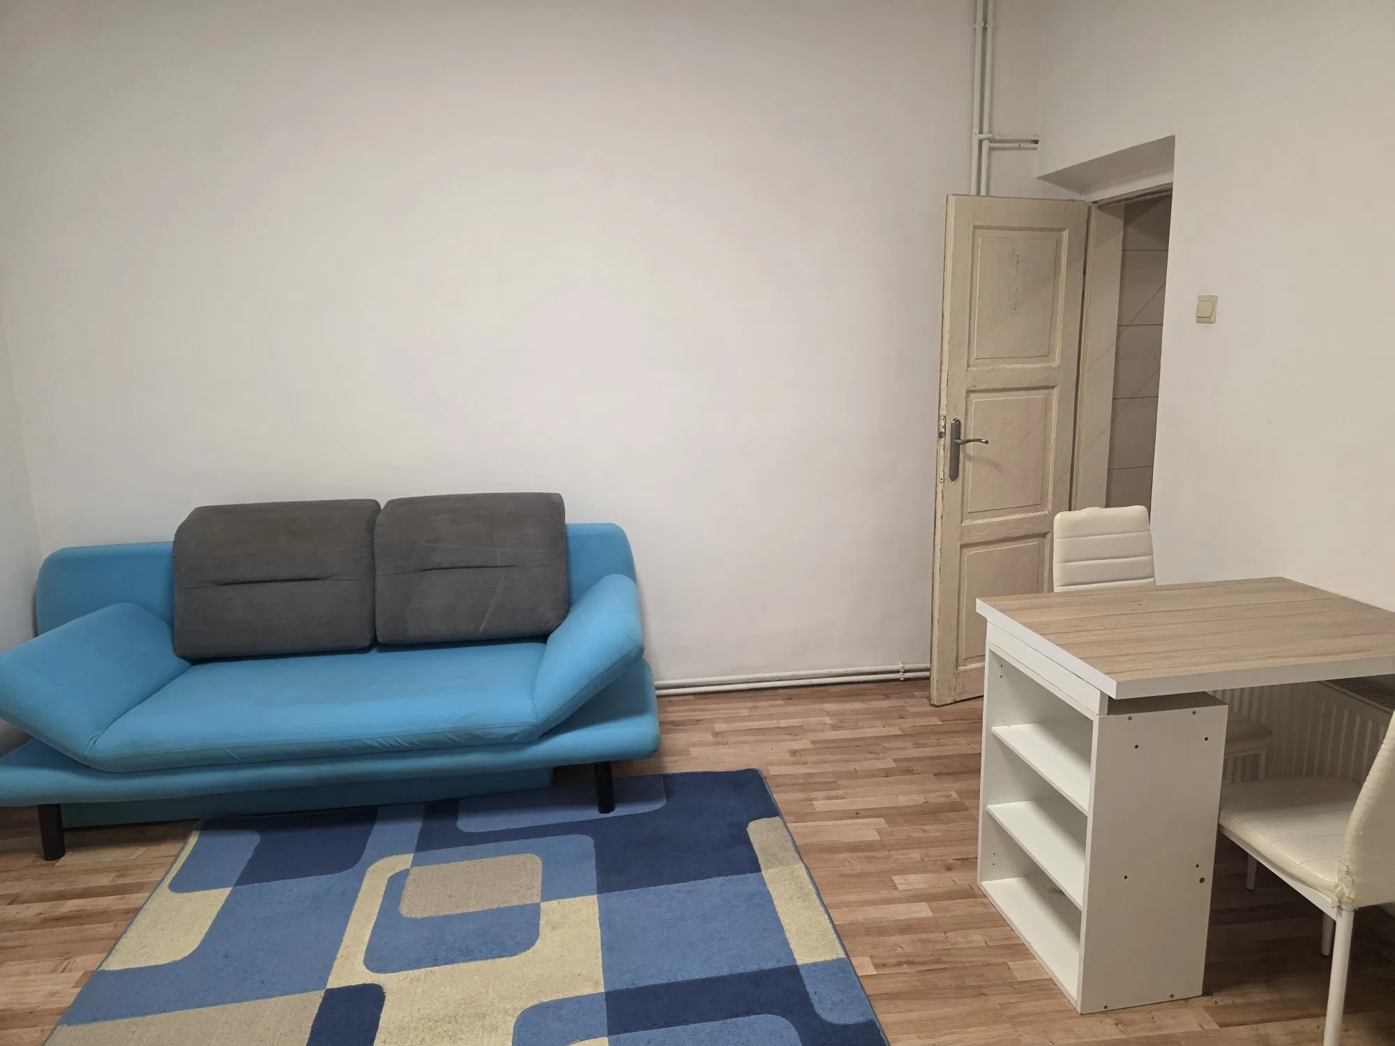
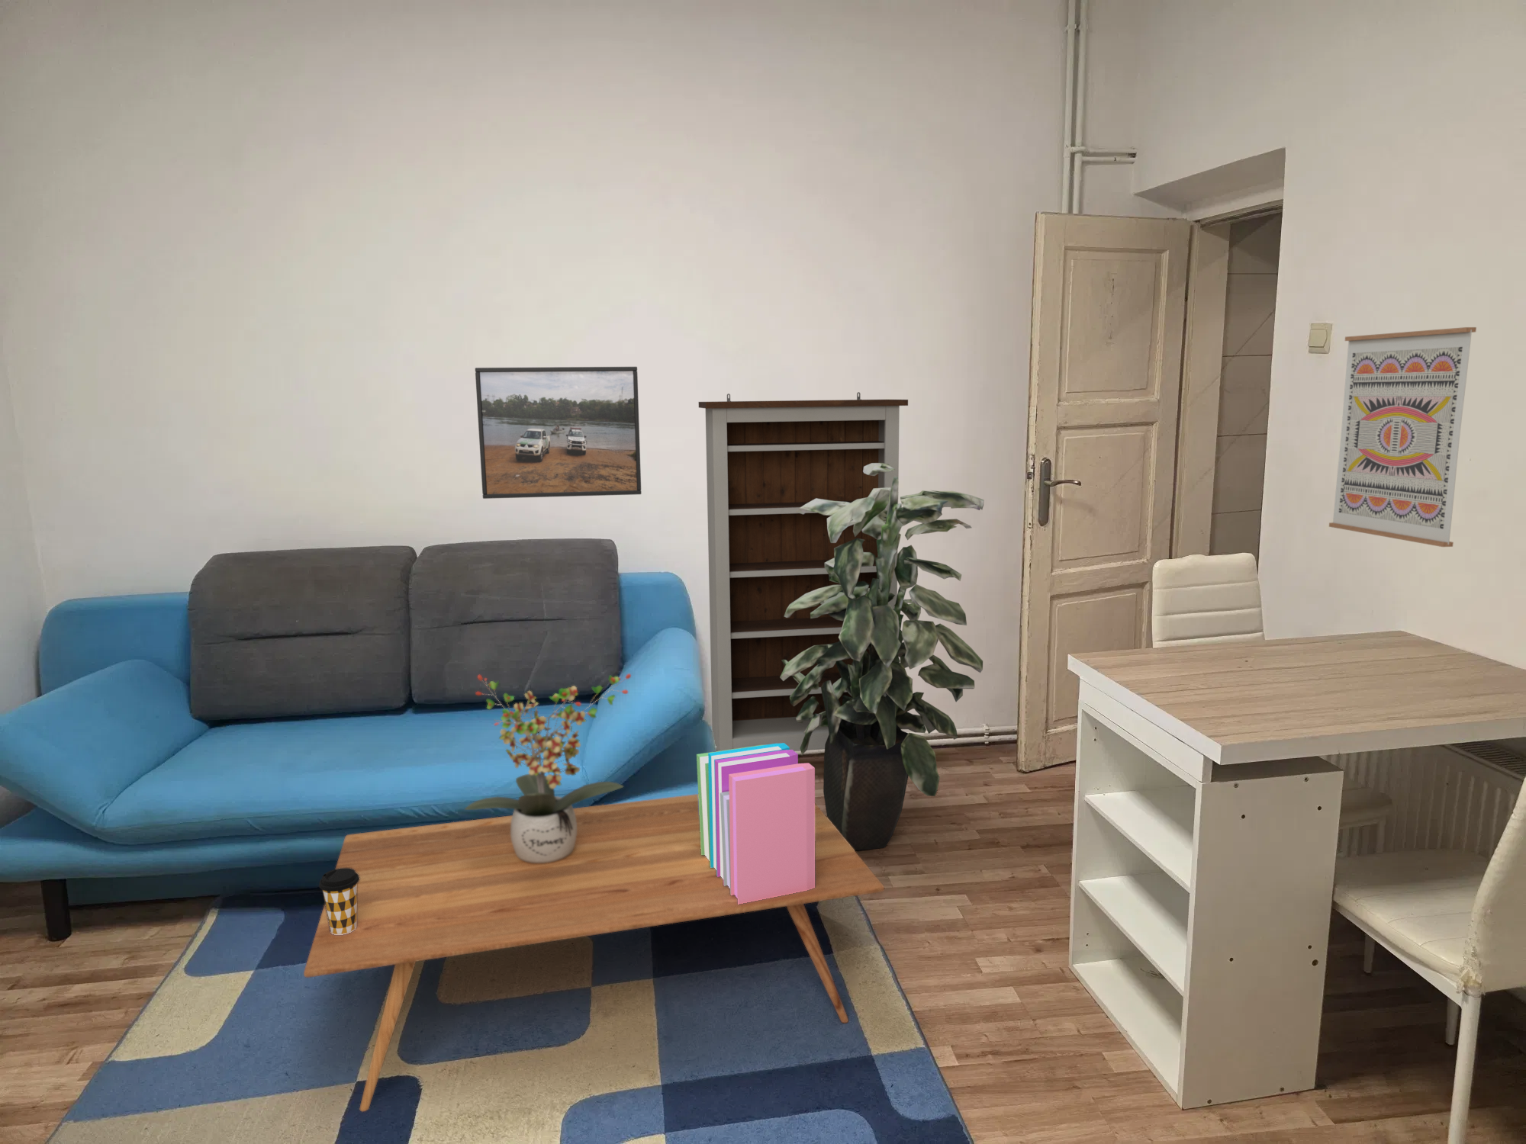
+ coffee cup (341, 901)
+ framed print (560, 433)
+ indoor plant (880, 662)
+ wall art (1395, 435)
+ bookshelf (801, 588)
+ potted plant (549, 765)
+ coffee table (601, 924)
+ books (753, 814)
